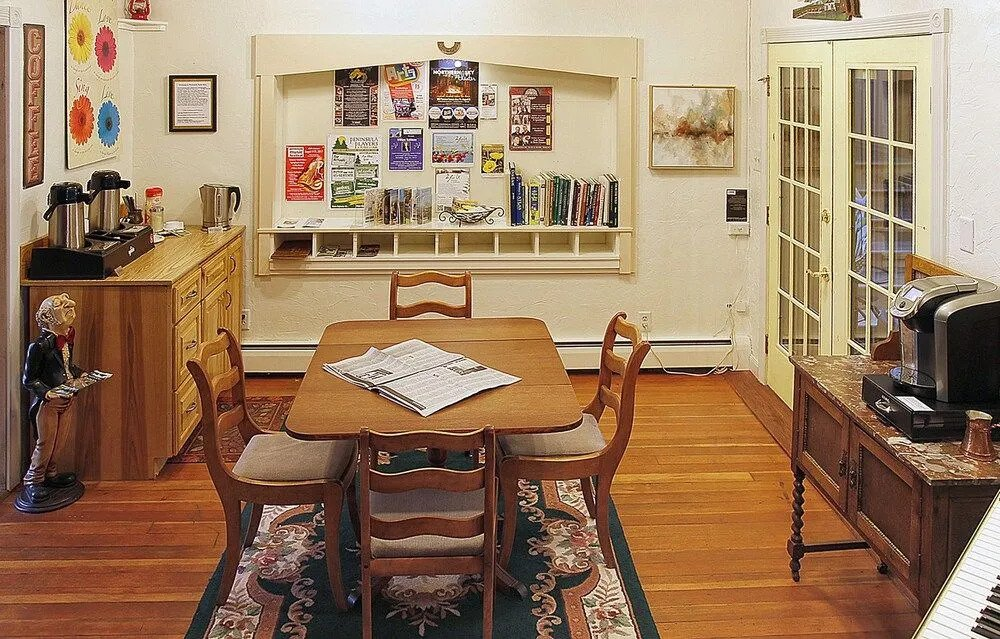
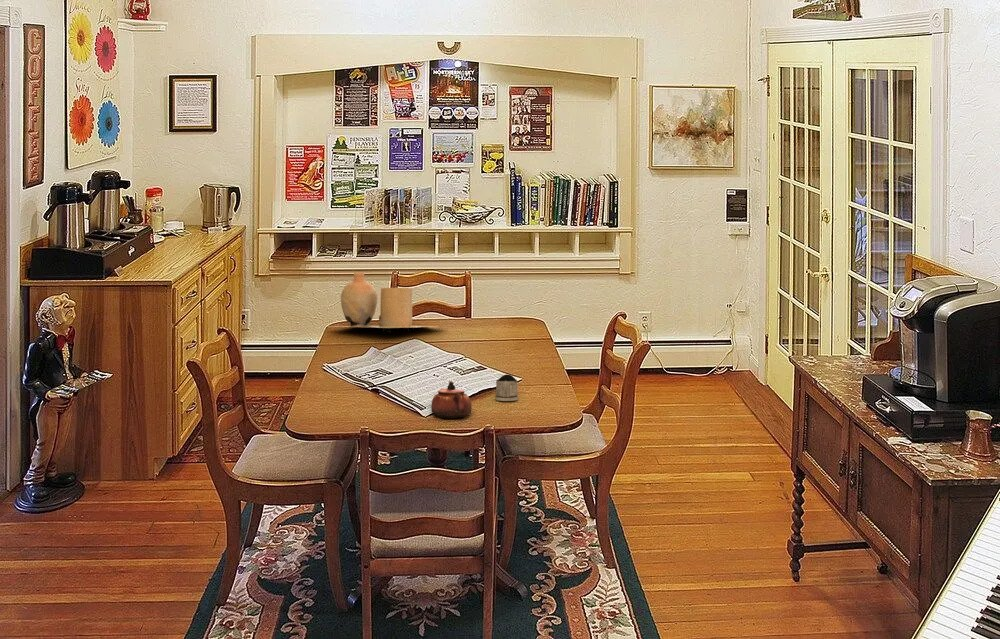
+ tea glass holder (506, 387)
+ teapot (451, 398)
+ vase (386, 302)
